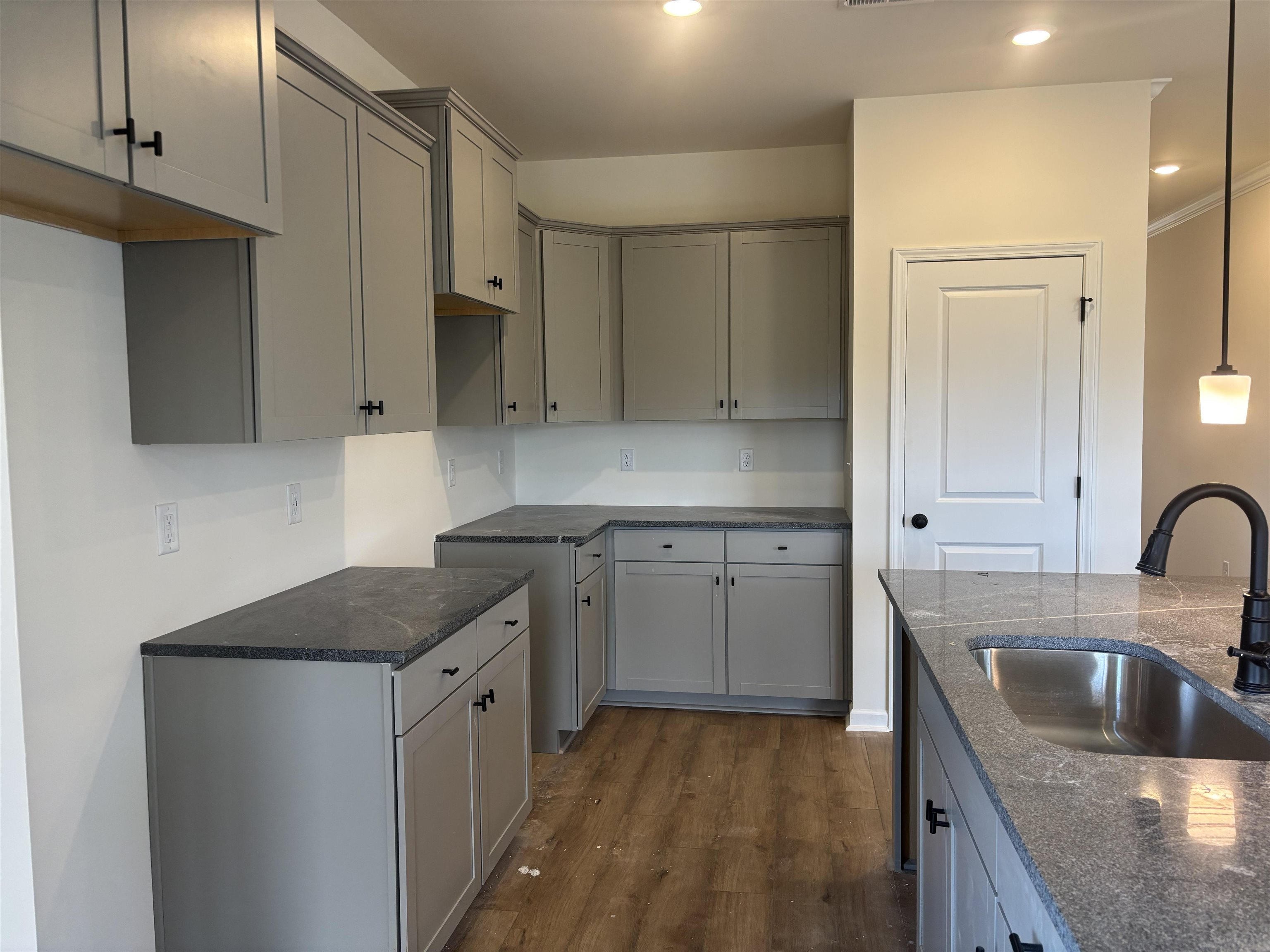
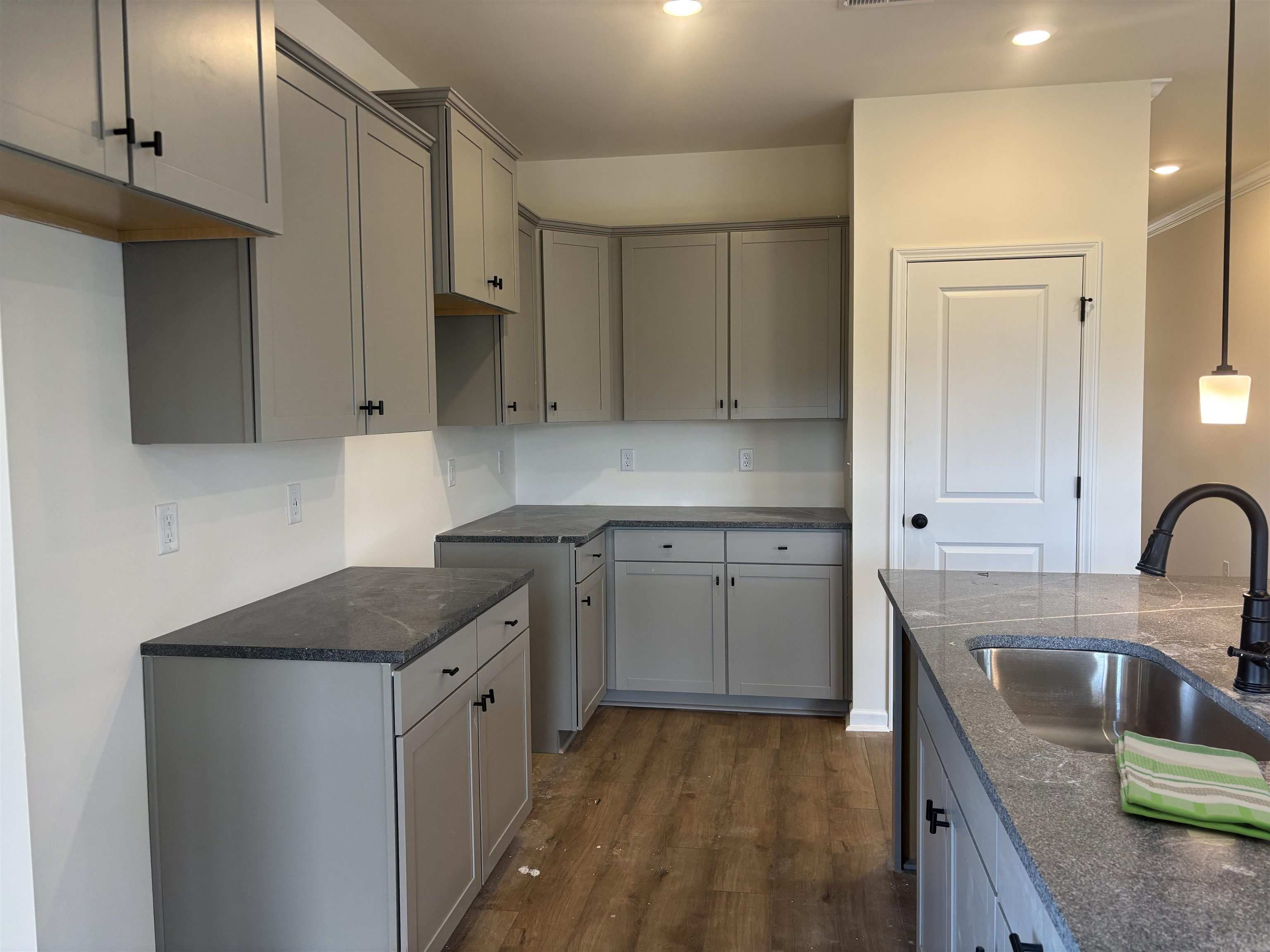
+ dish towel (1193, 780)
